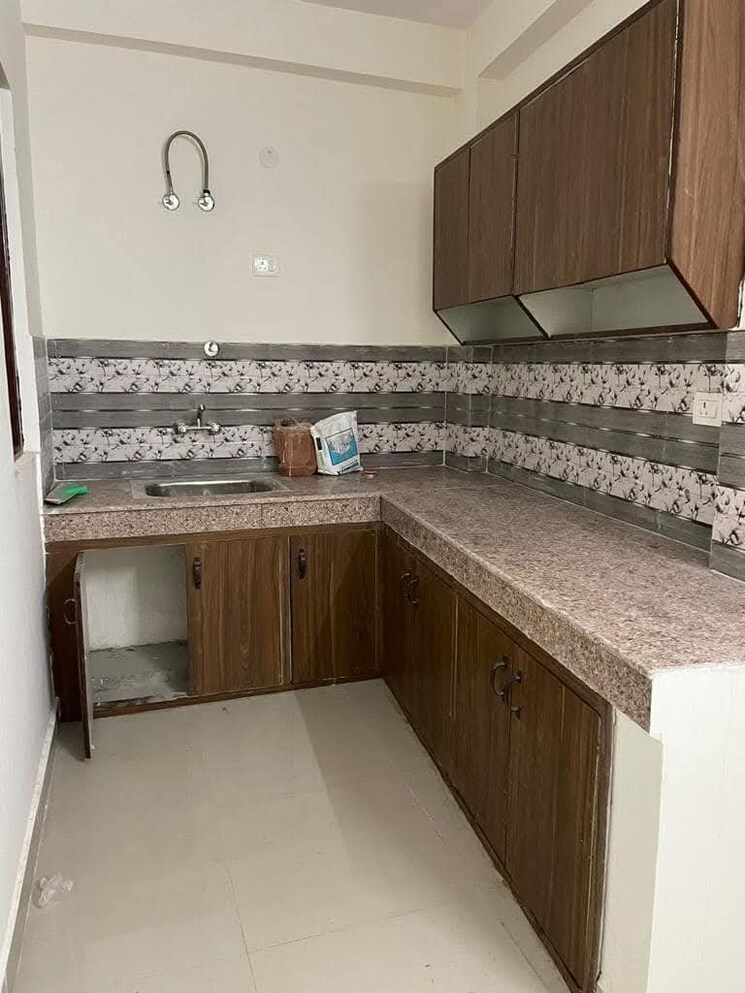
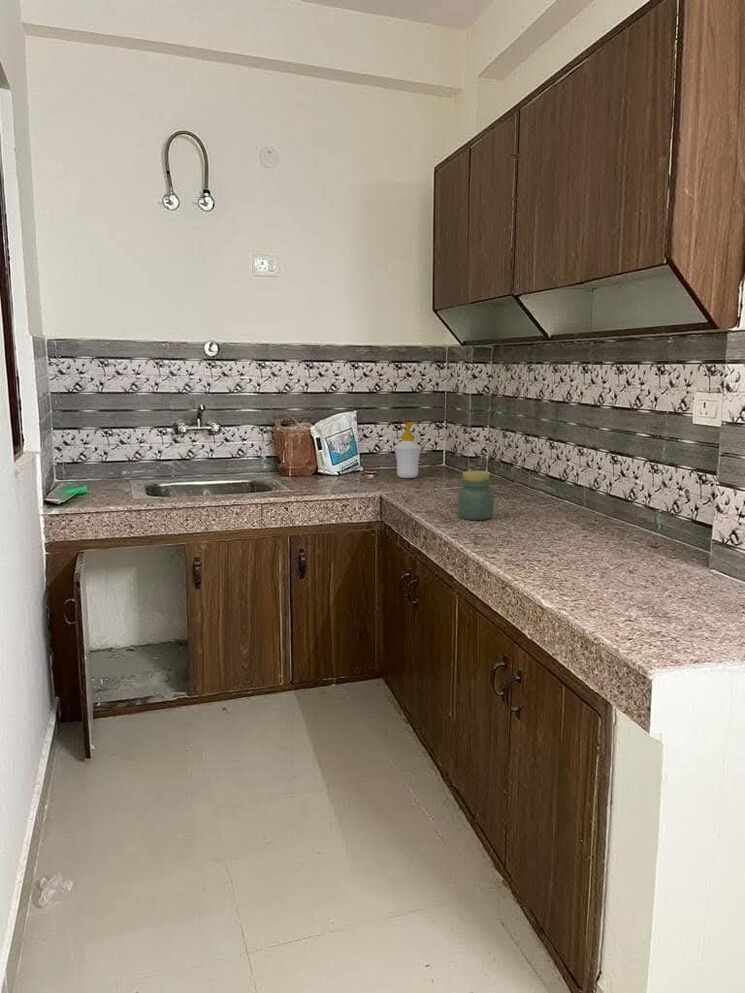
+ jar (476, 494)
+ soap bottle (407, 449)
